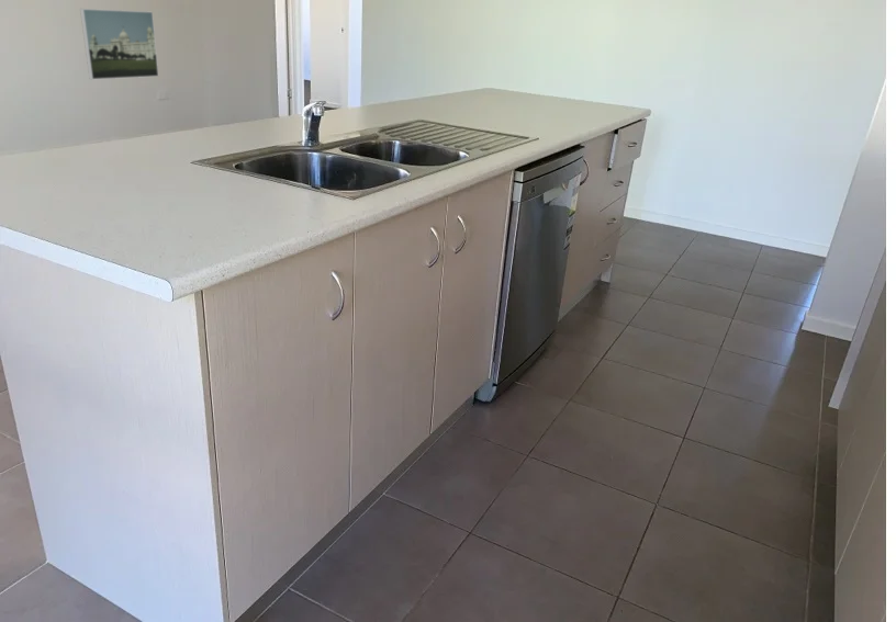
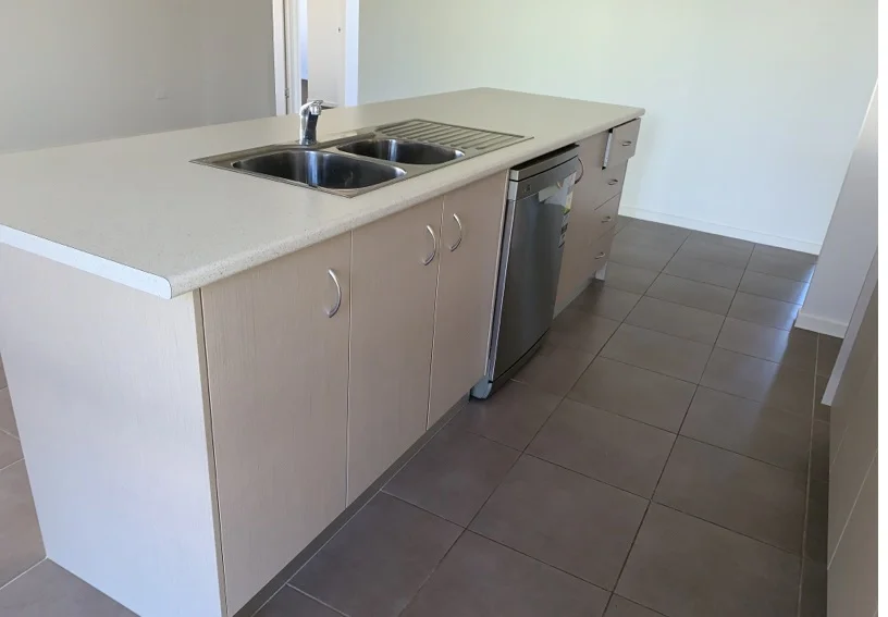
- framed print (121, 44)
